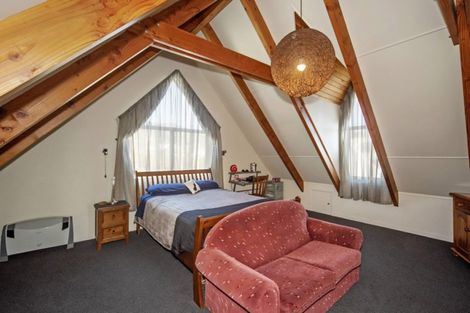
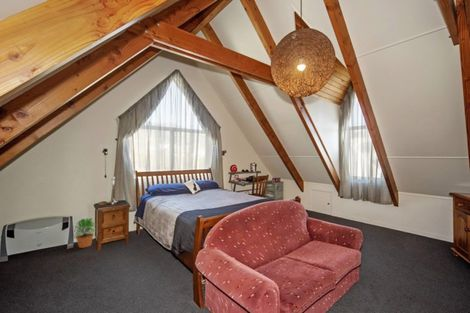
+ potted plant (85, 231)
